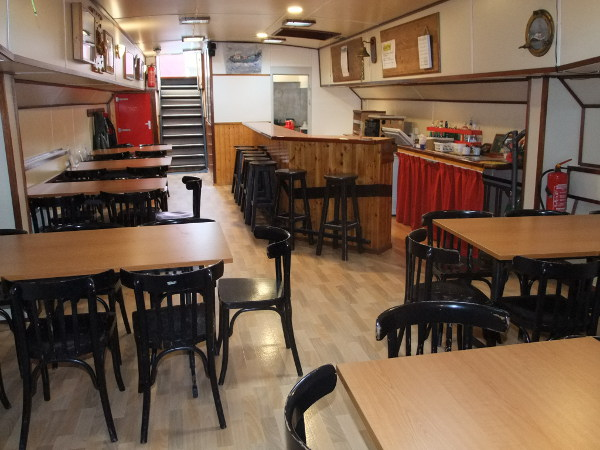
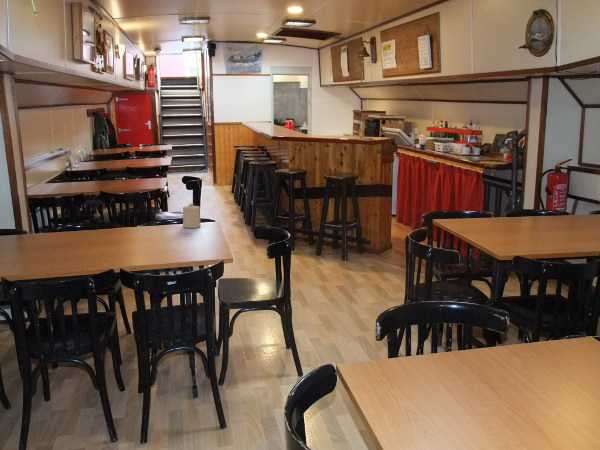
+ candle (191, 214)
